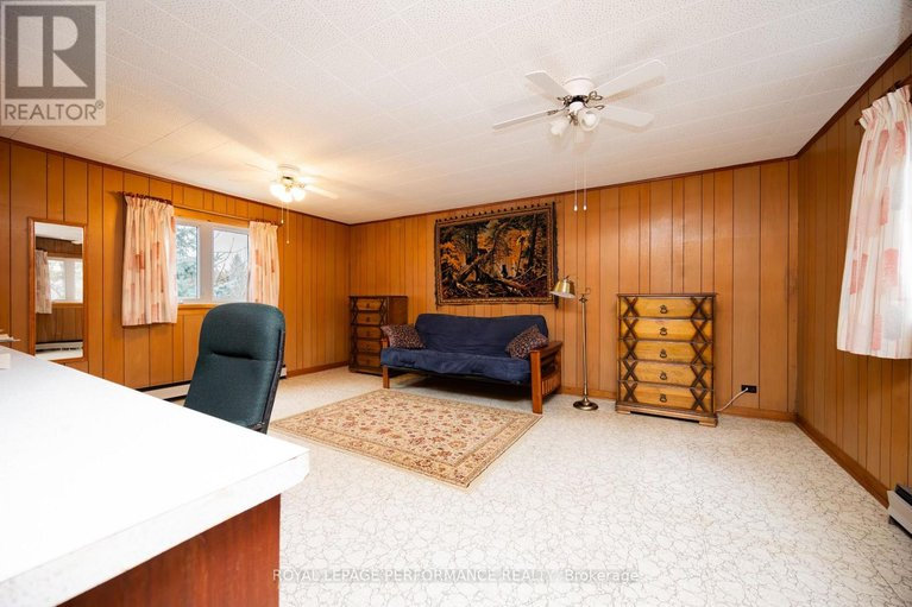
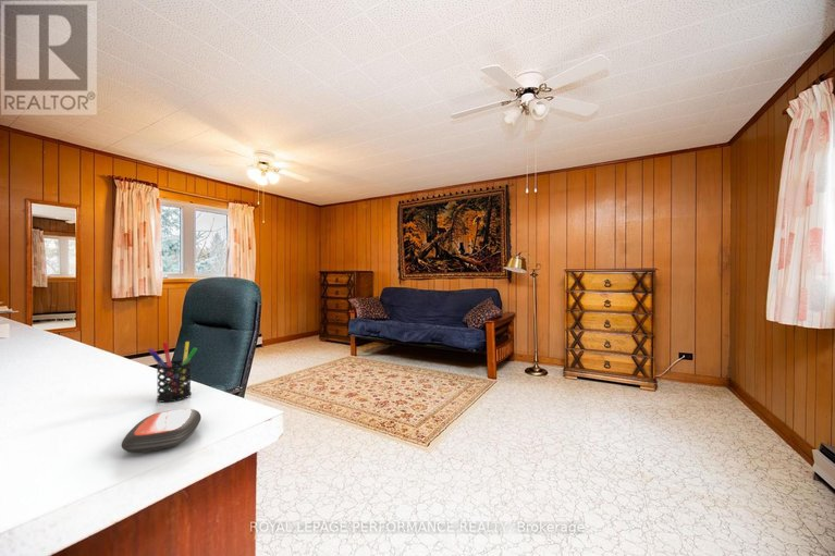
+ remote control (164, 429)
+ pen holder (176, 369)
